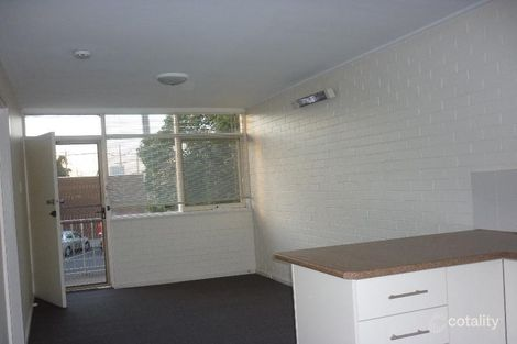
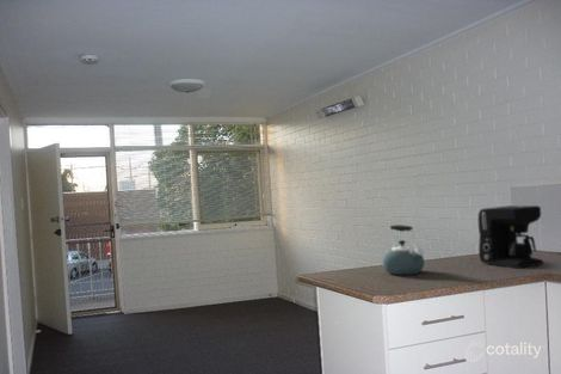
+ kettle (405, 249)
+ coffee maker (511, 235)
